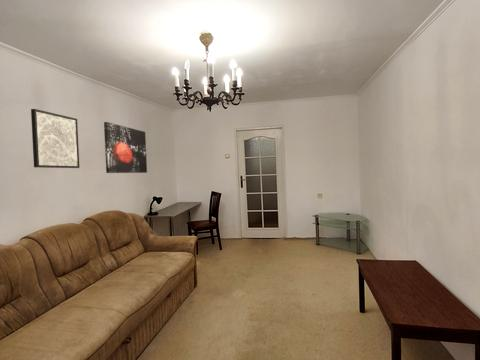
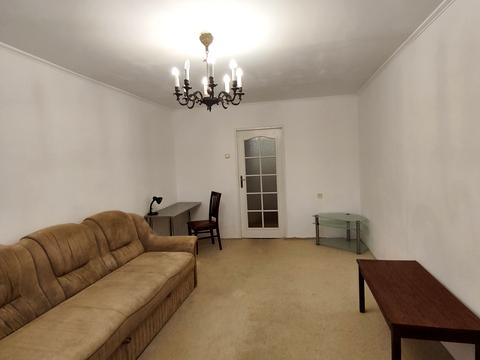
- wall art (127, 150)
- wall art (57, 141)
